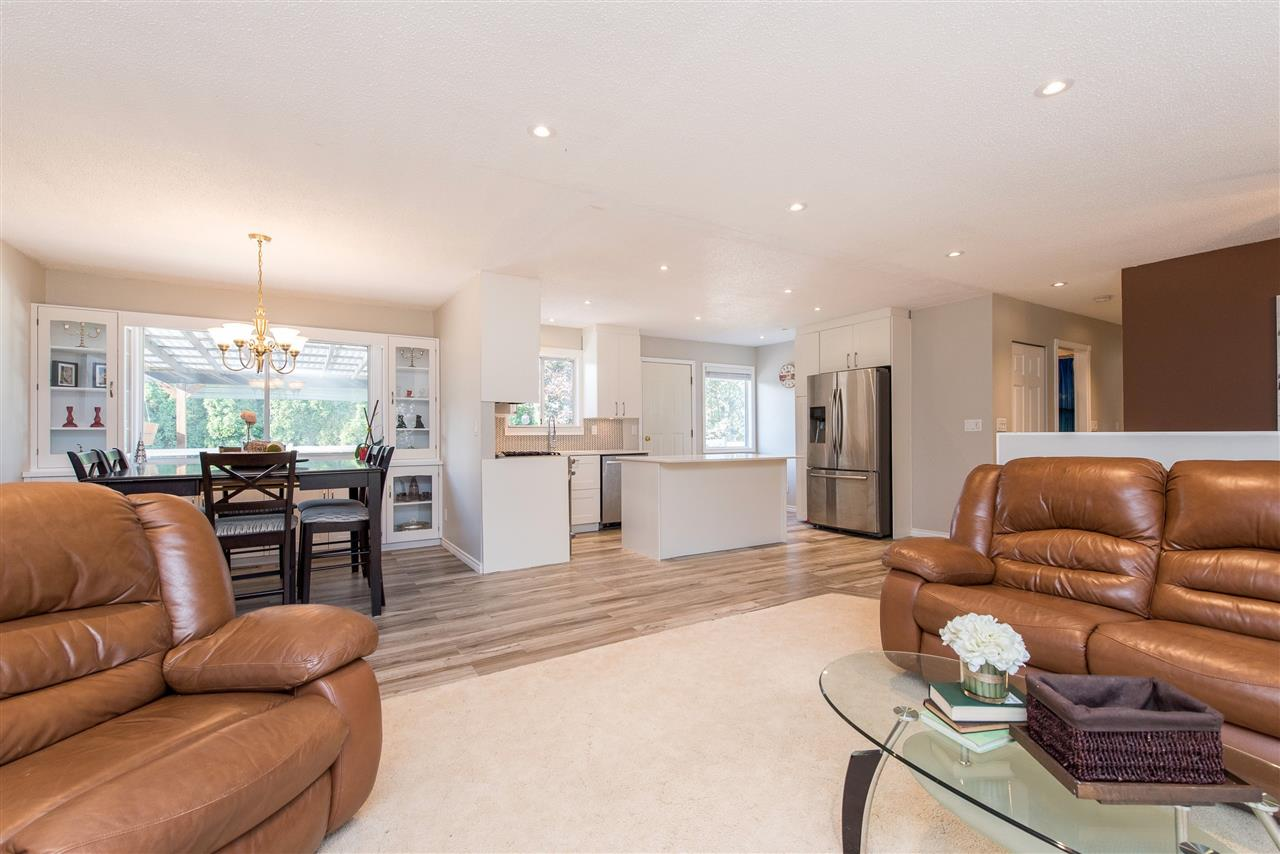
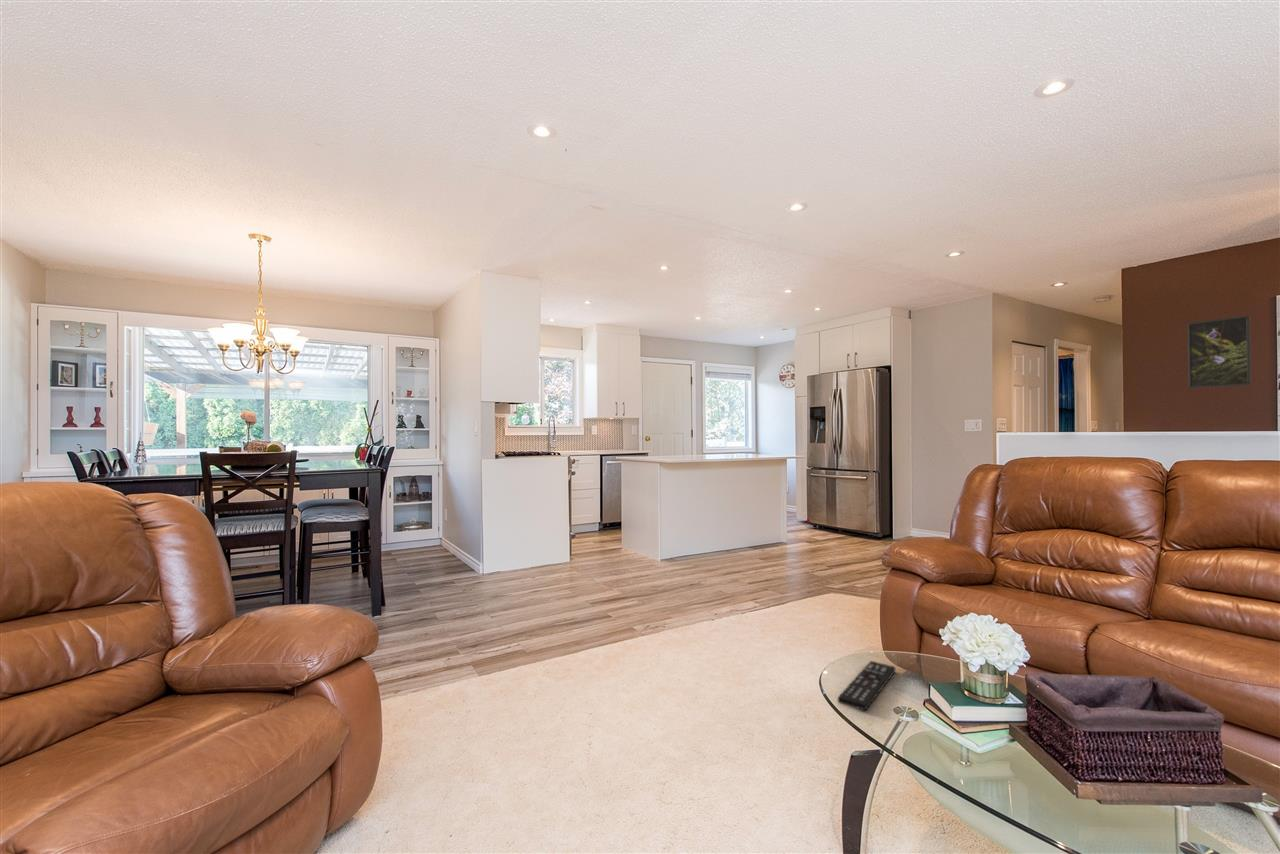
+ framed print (1218, 353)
+ remote control (868, 682)
